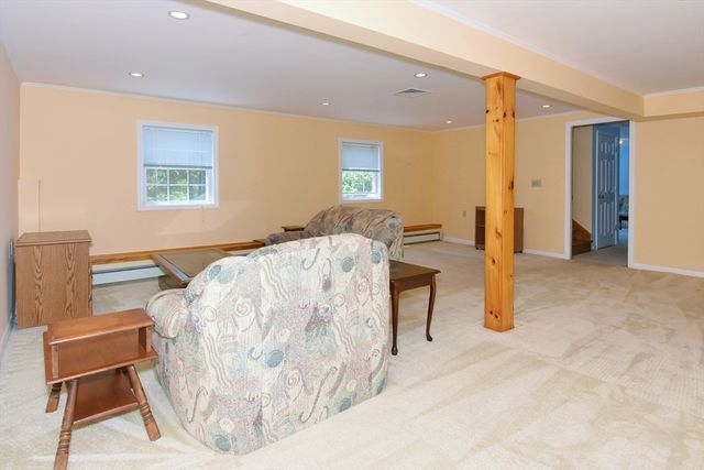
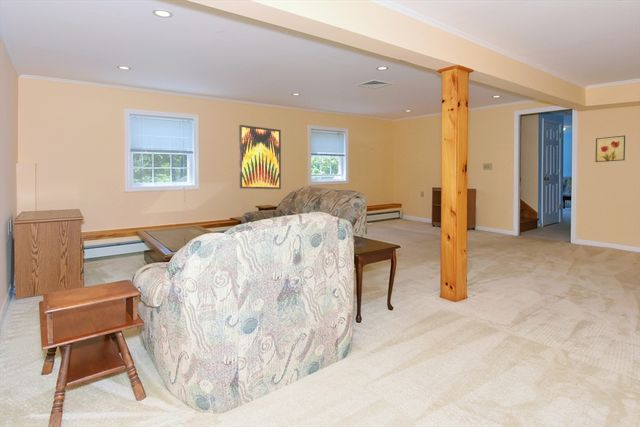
+ wall art (260, 158)
+ wall art (610, 149)
